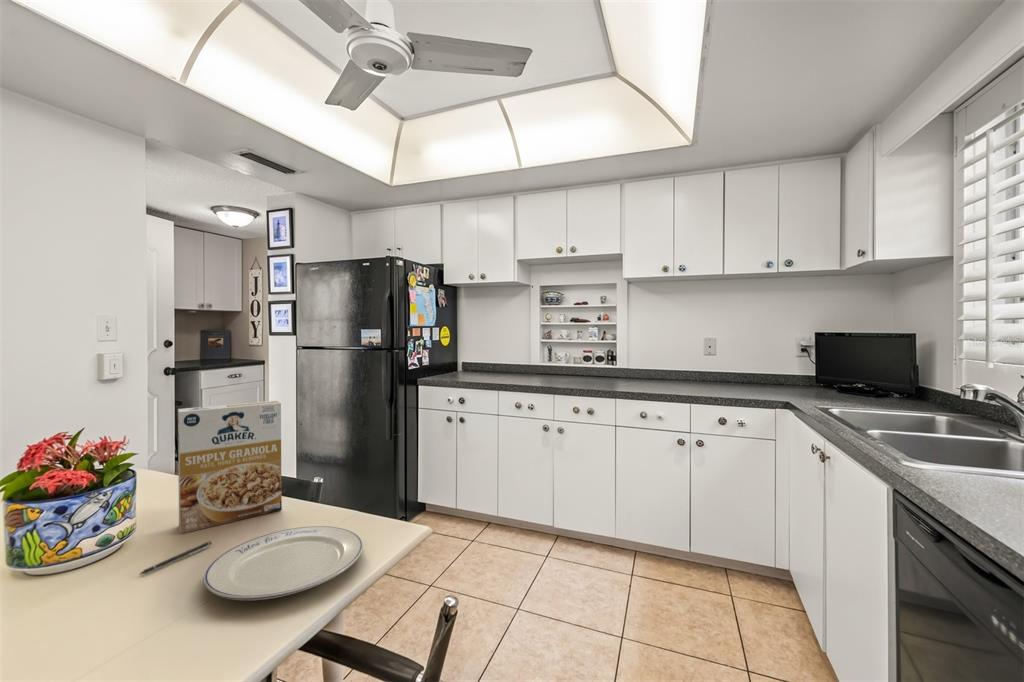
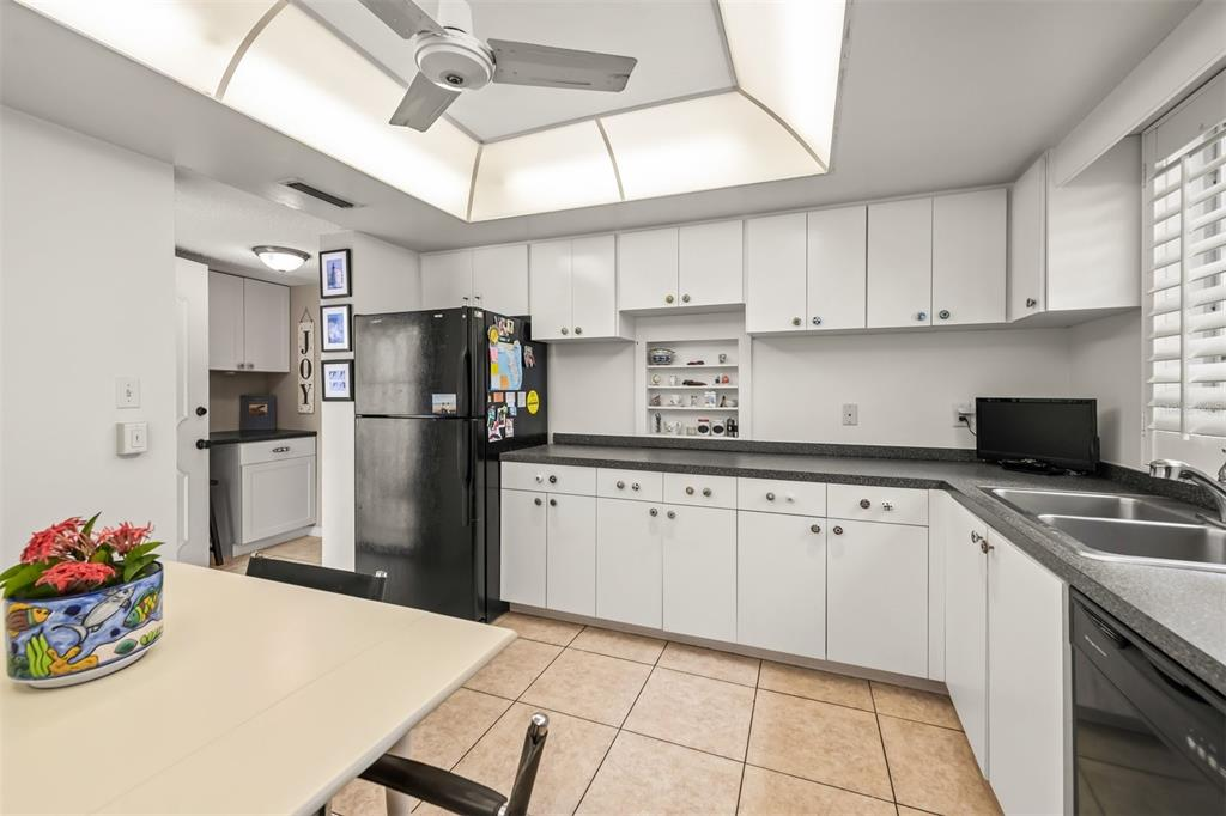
- chinaware (289, 561)
- cereal box (232, 461)
- pen (177, 557)
